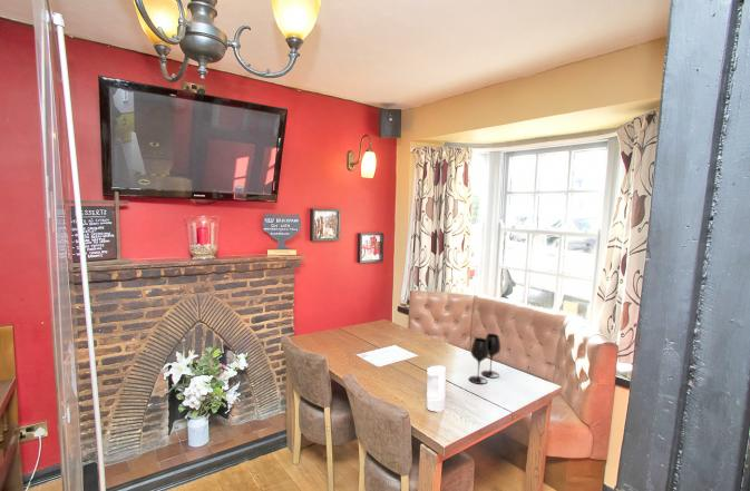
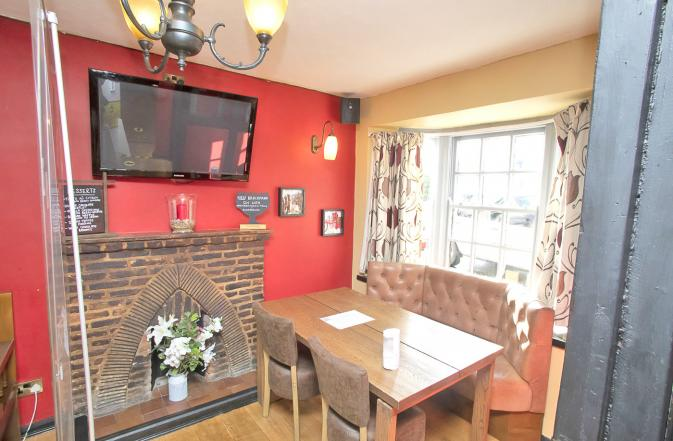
- wine glass (485, 356)
